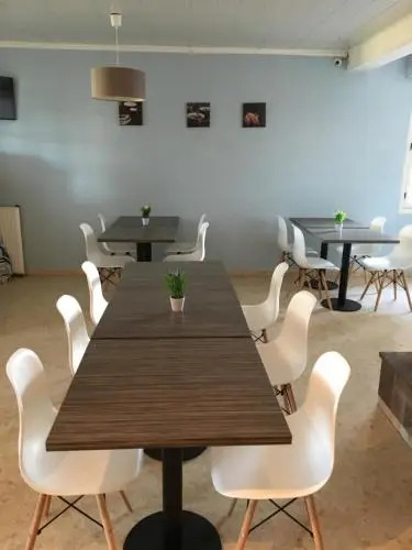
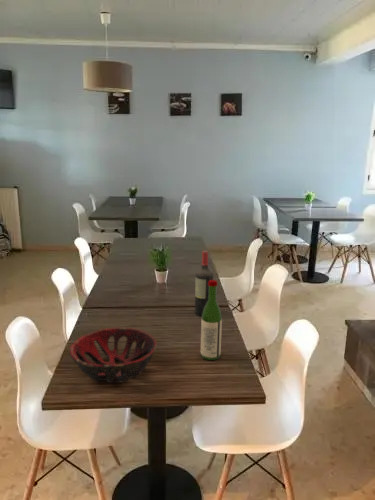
+ wine bottle (204, 282)
+ decorative bowl (114, 356)
+ wine bottle (211, 319)
